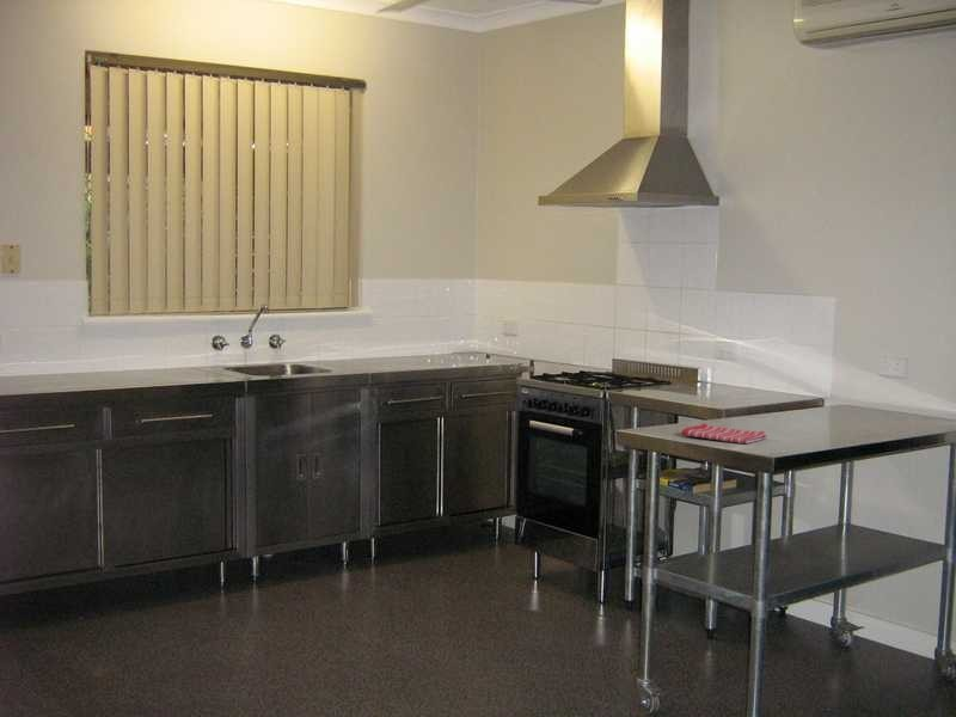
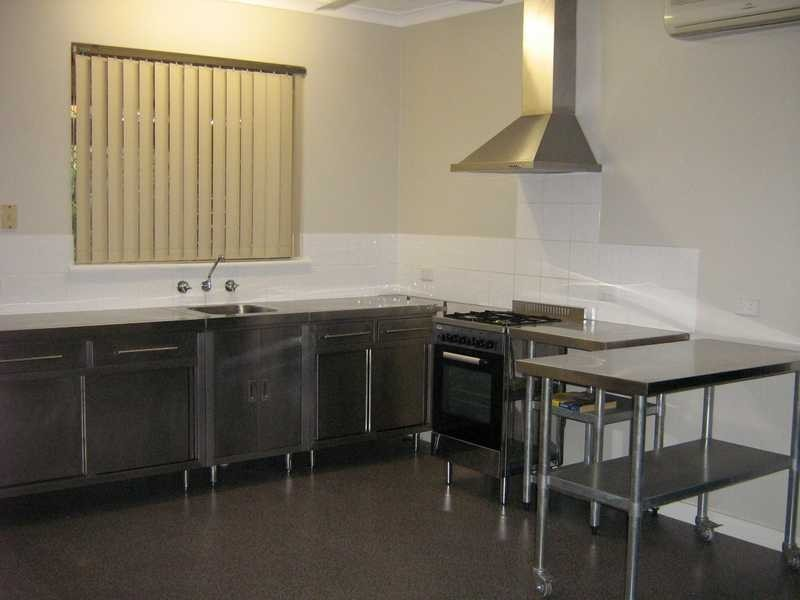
- dish towel (723, 433)
